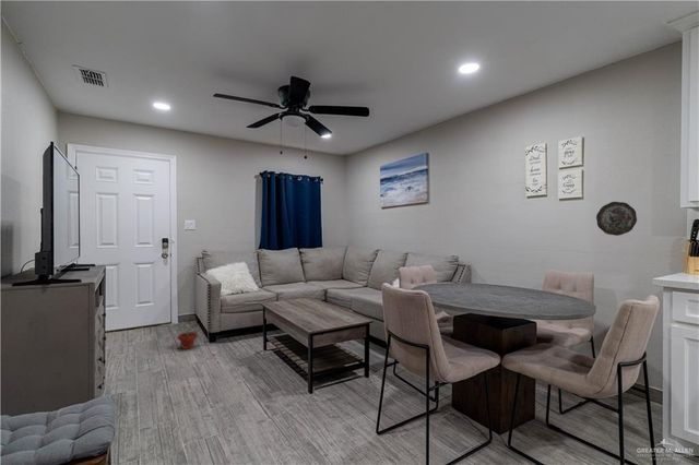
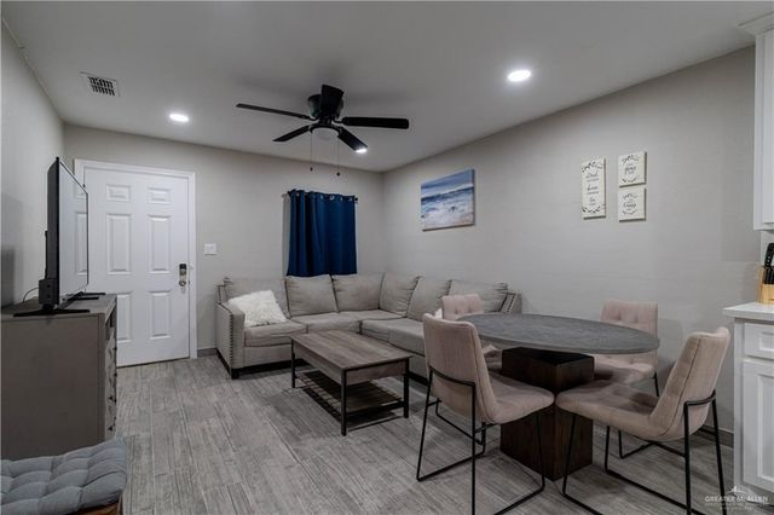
- potted plant (188, 332)
- decorative plate (616, 218)
